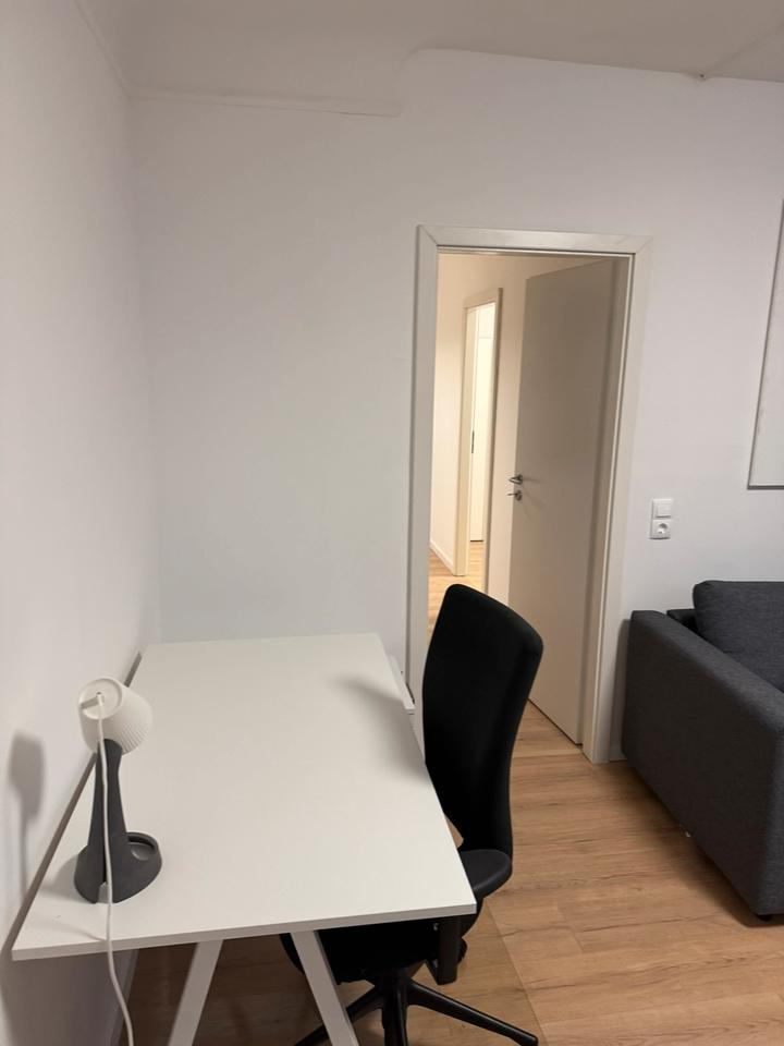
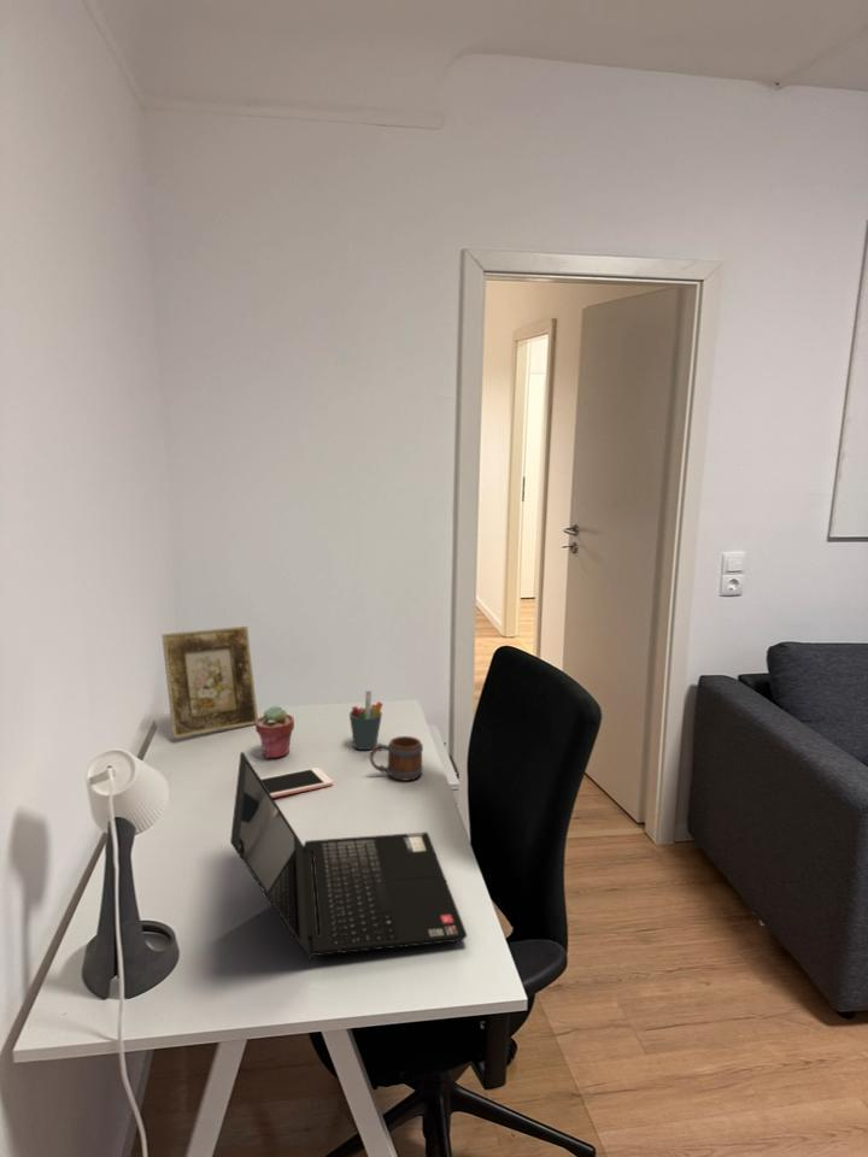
+ laptop computer (344, 840)
+ pen holder (365, 721)
+ mug (395, 758)
+ cell phone (287, 783)
+ picture frame (211, 680)
+ potted succulent (275, 729)
